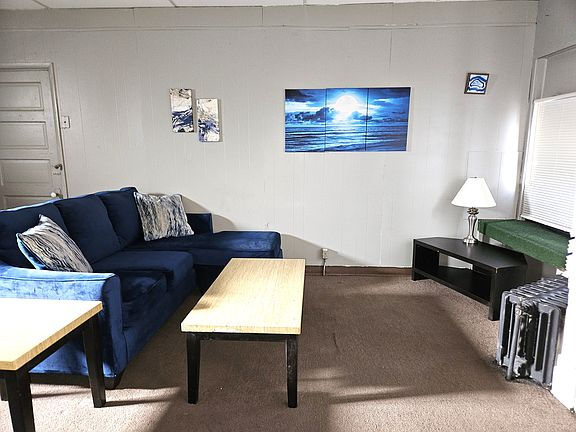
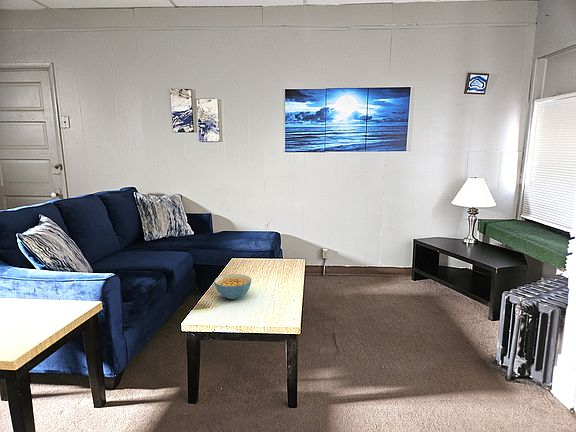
+ cereal bowl (233, 288)
